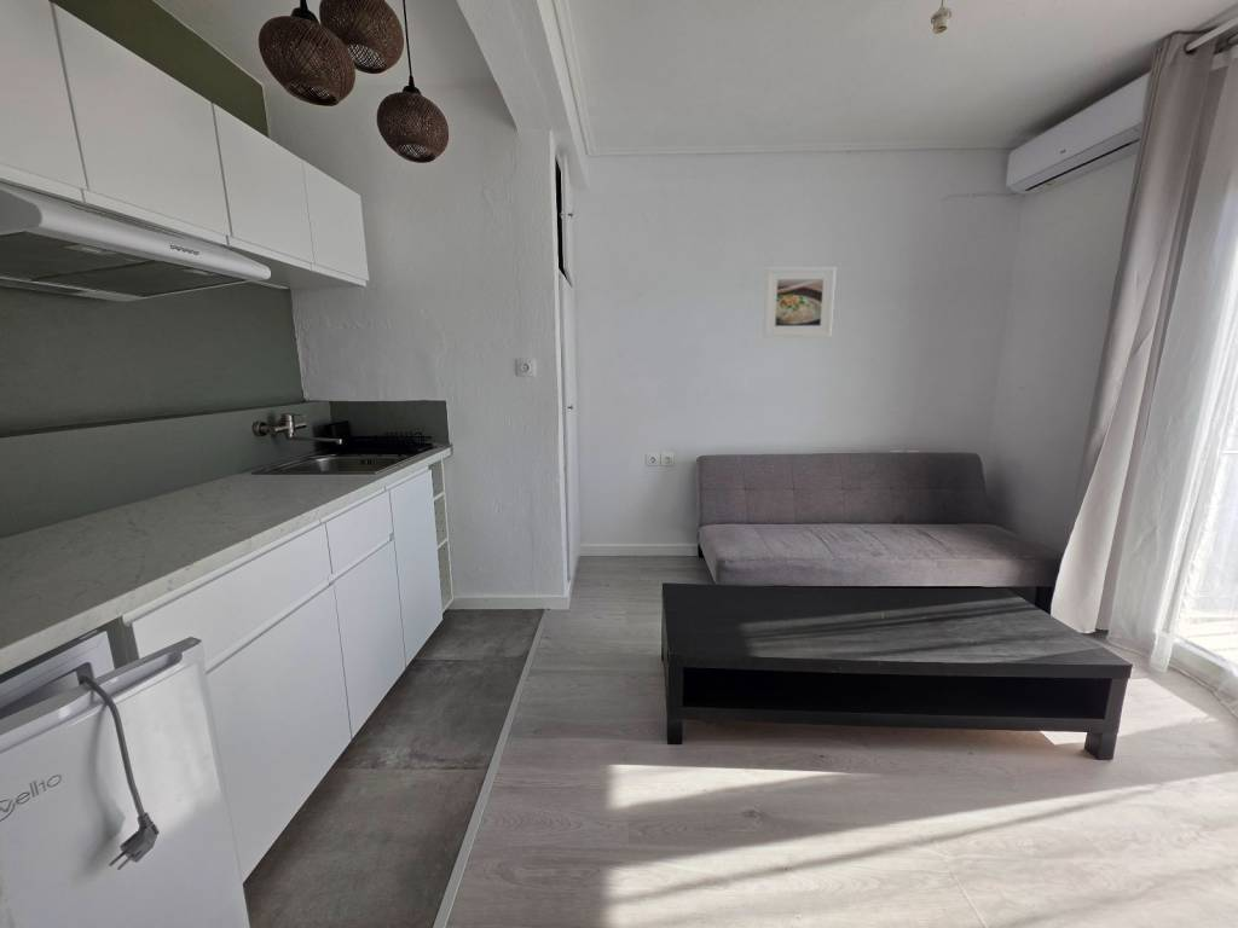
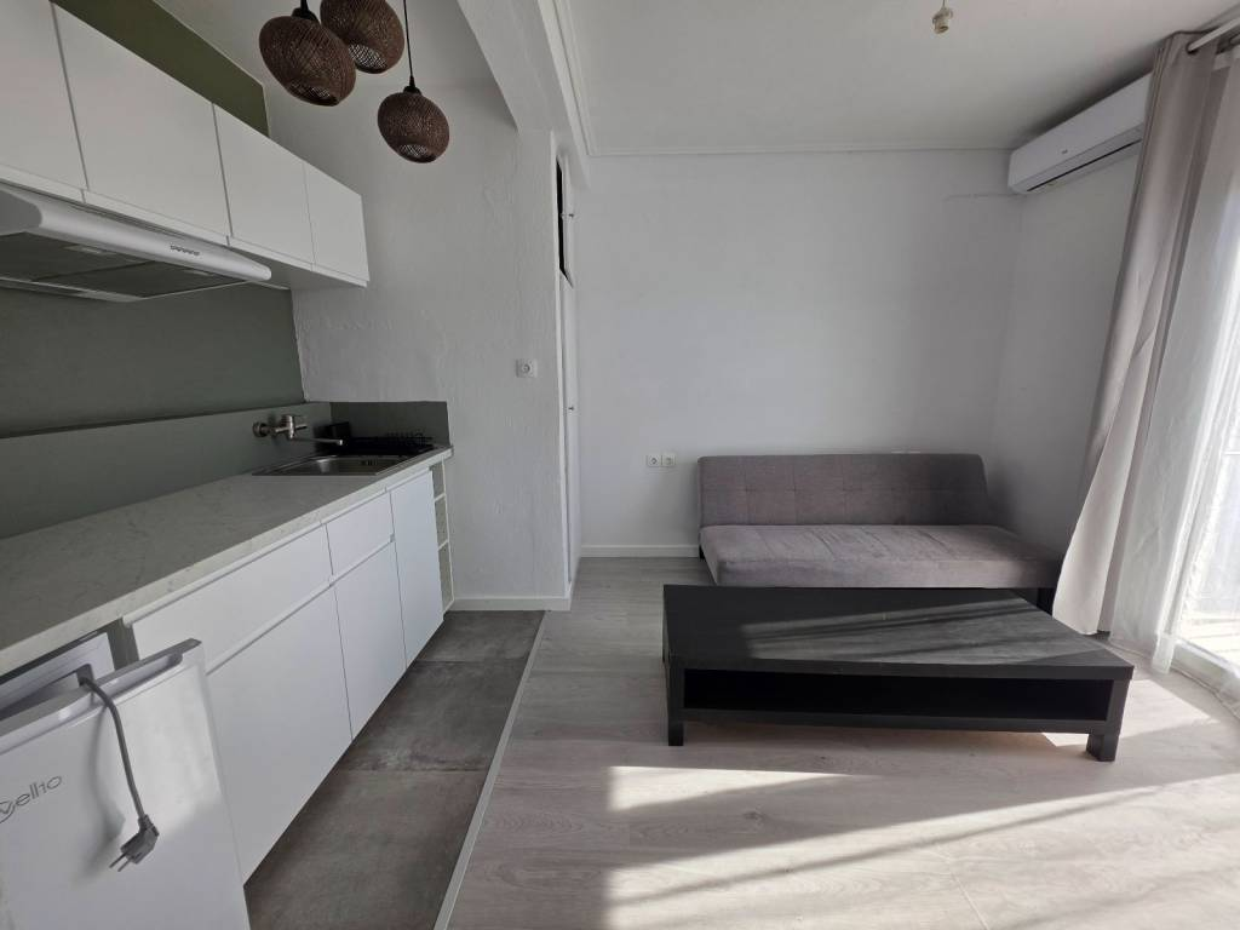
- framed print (798, 302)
